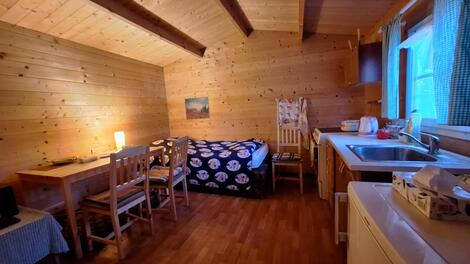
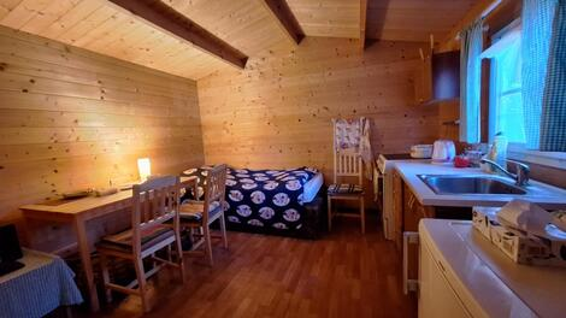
- wall art (197, 108)
